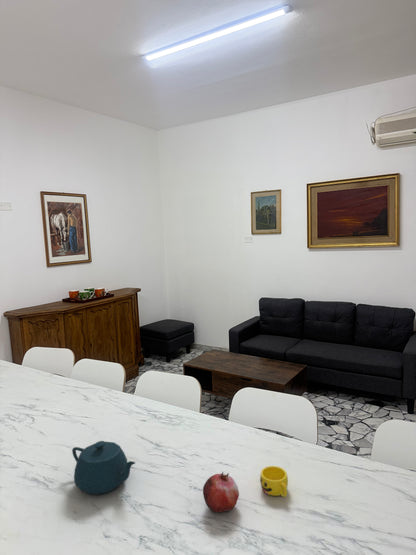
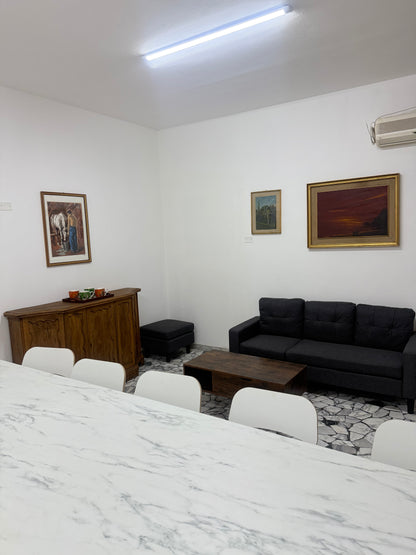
- fruit (220, 489)
- teapot (102, 463)
- cup (276, 483)
